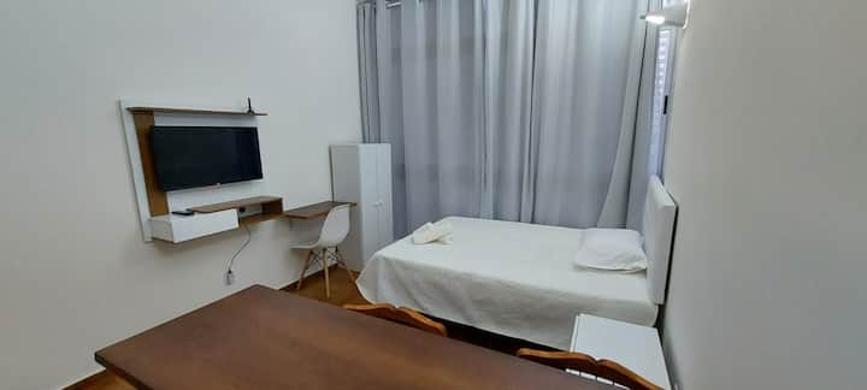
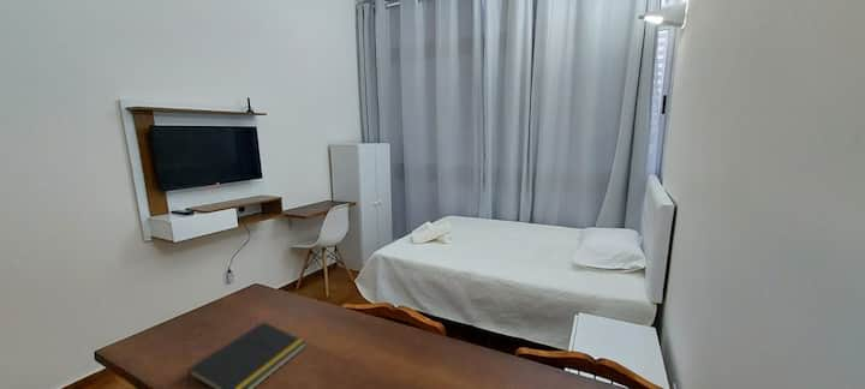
+ notepad (251, 355)
